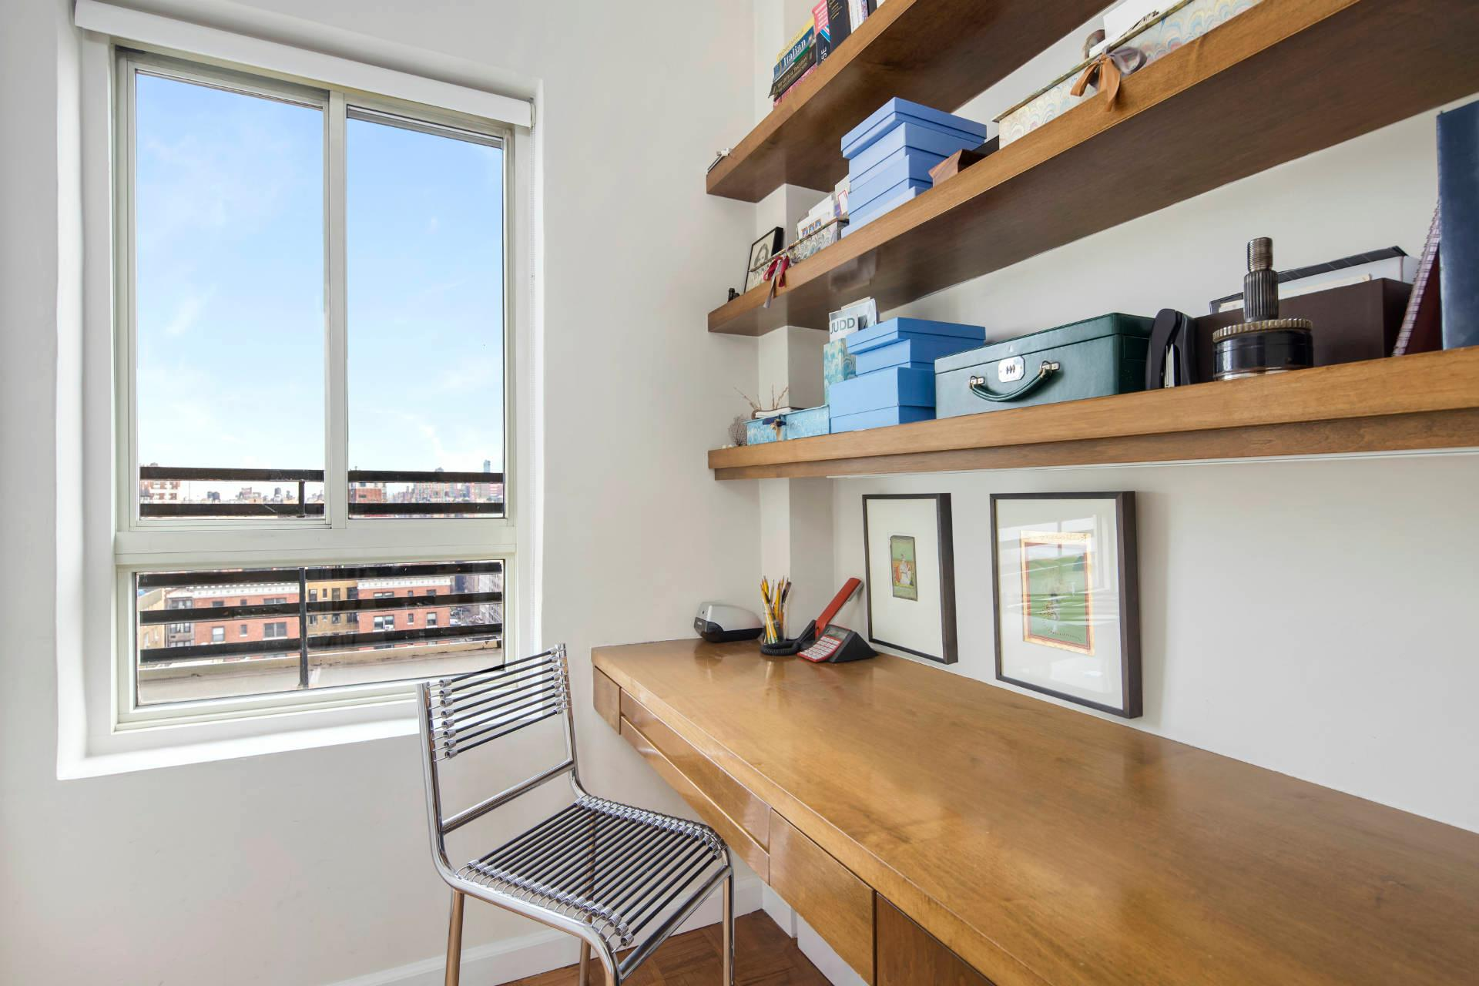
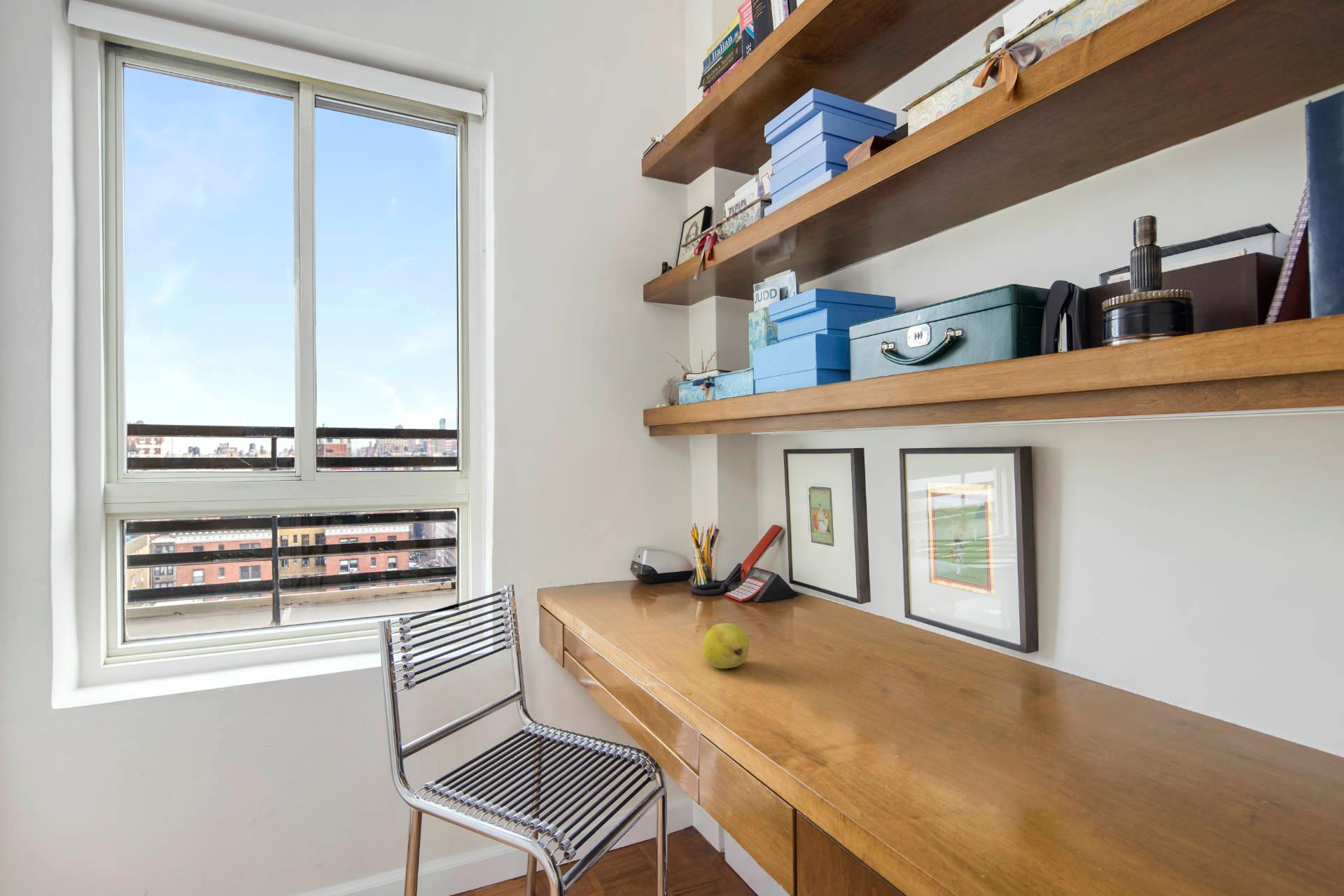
+ fruit (726, 645)
